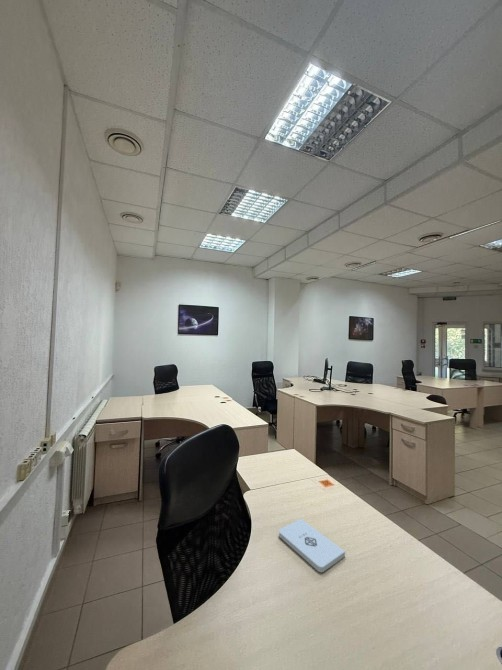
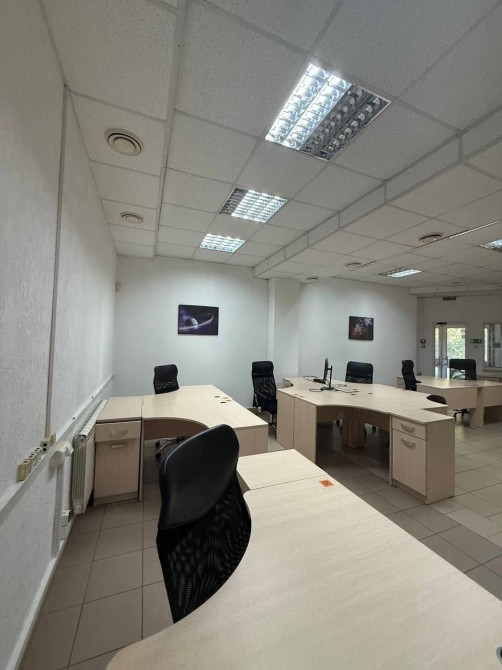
- notepad (309, 542)
